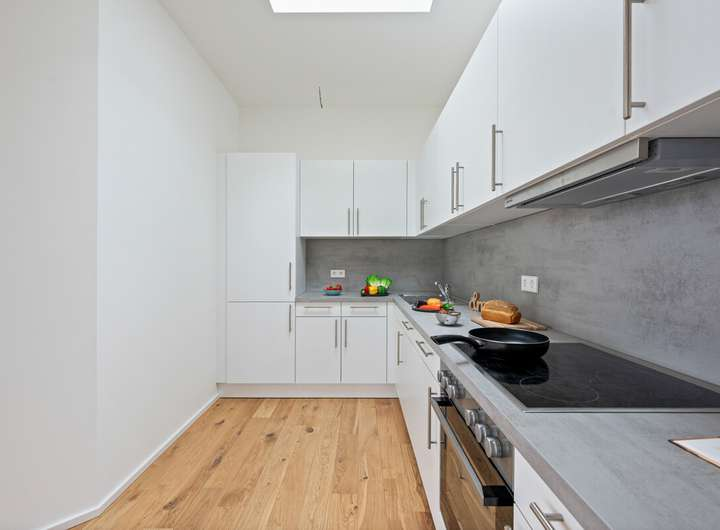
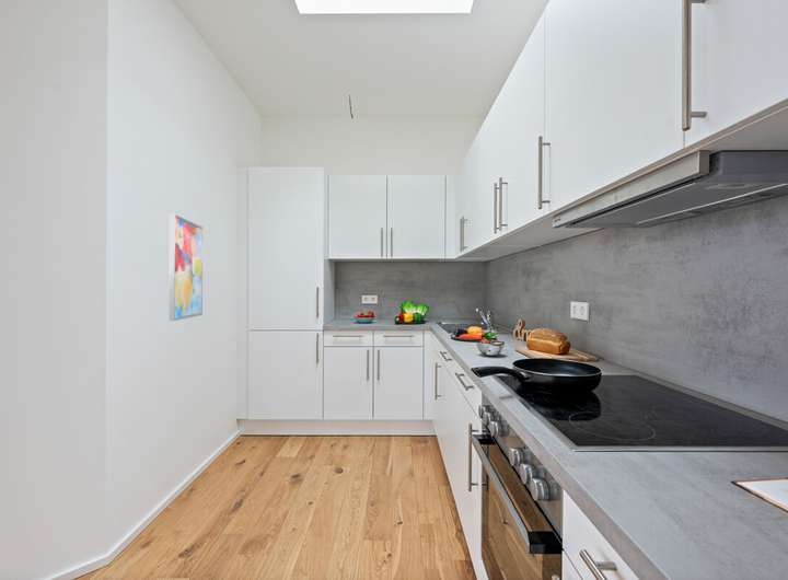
+ wall art (187, 269)
